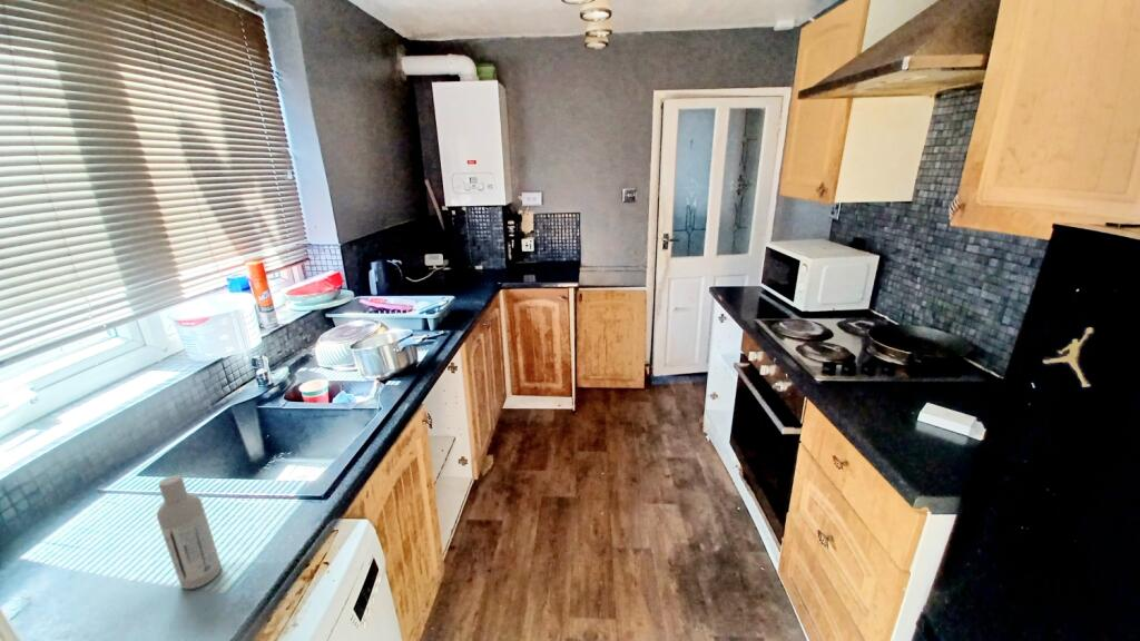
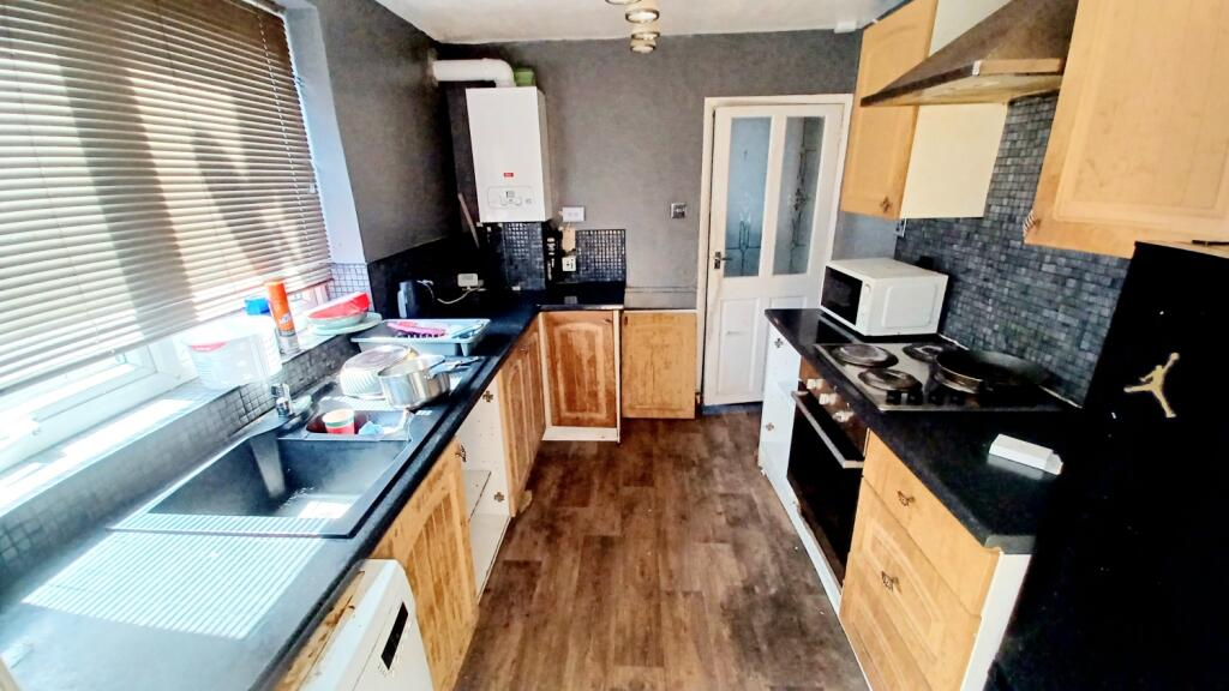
- bottle (186, 530)
